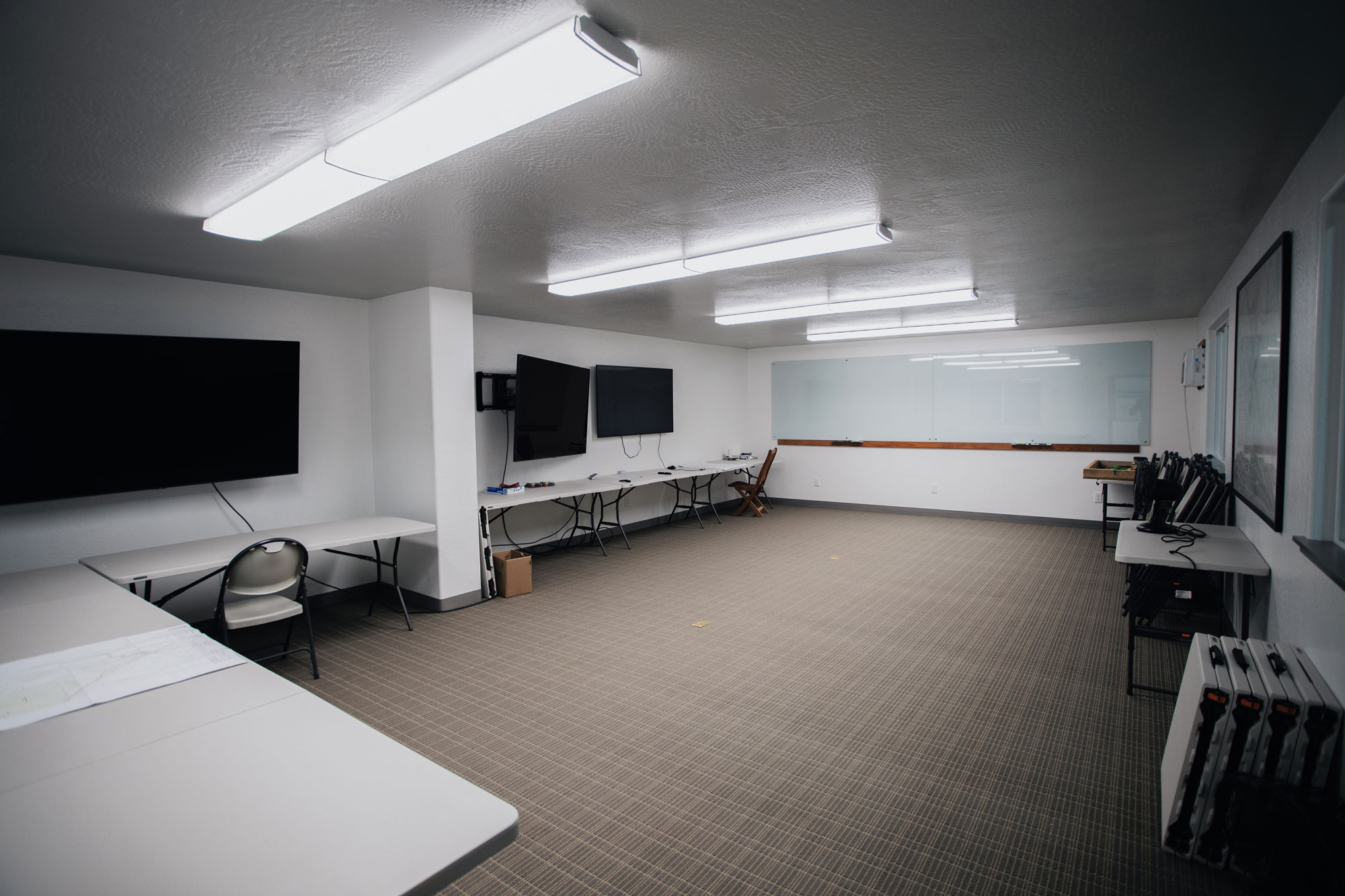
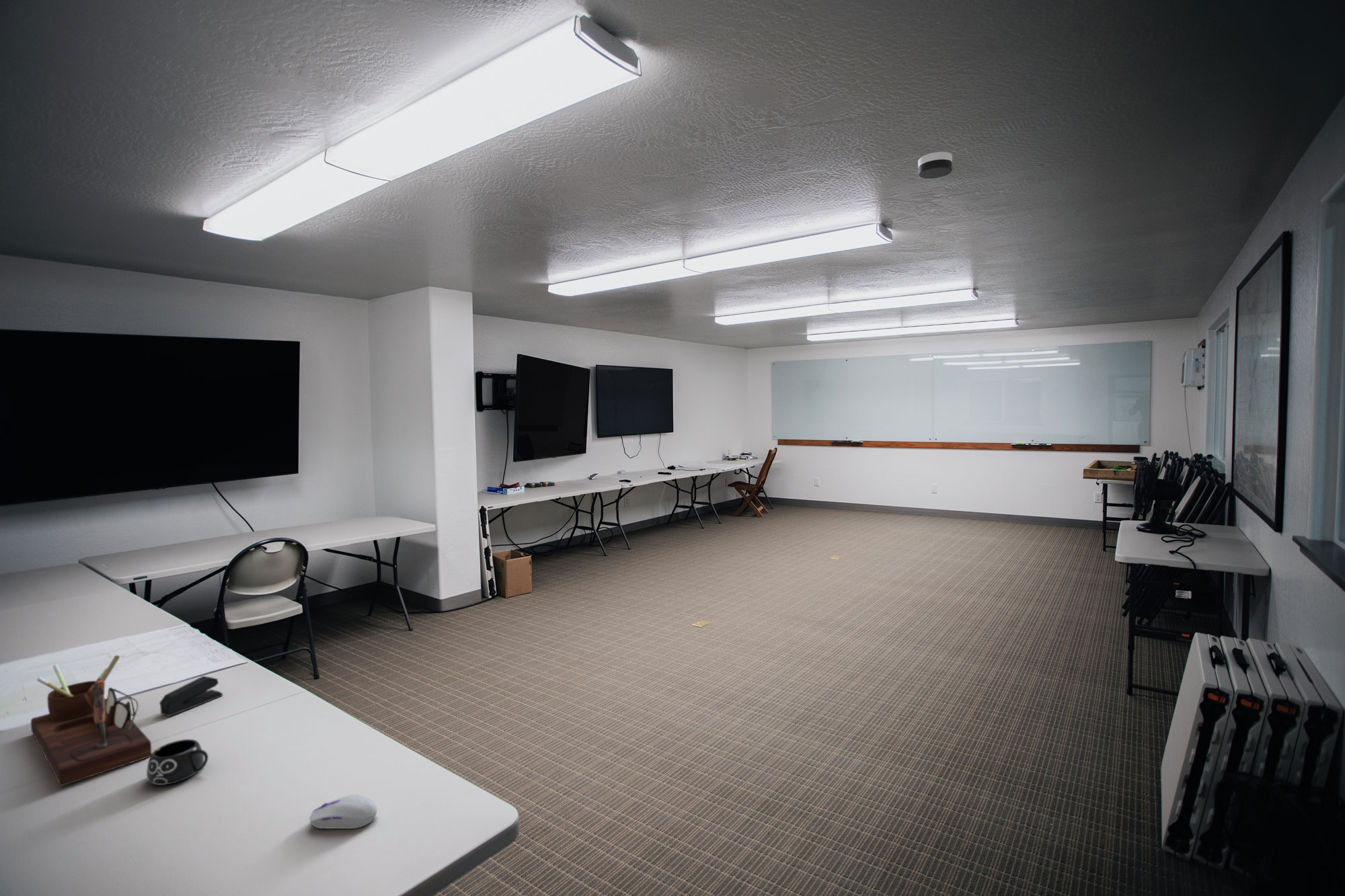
+ mug (181, 762)
+ computer mouse (344, 809)
+ desk organizer (87, 703)
+ stapler (191, 693)
+ smoke detector (935, 165)
